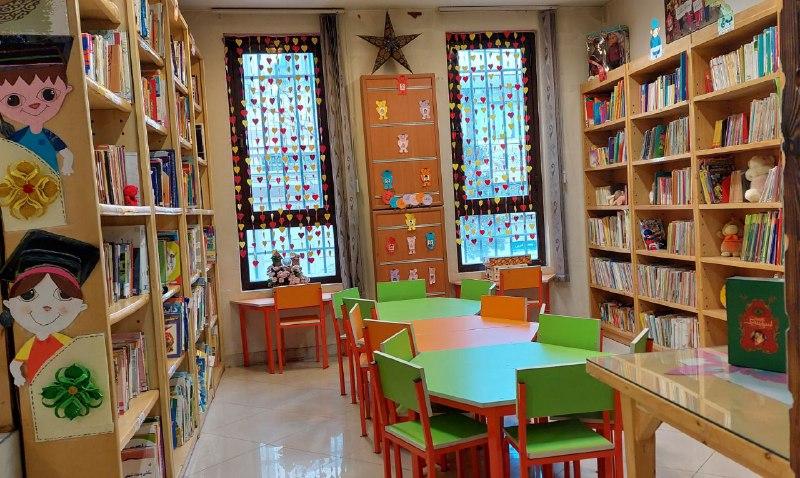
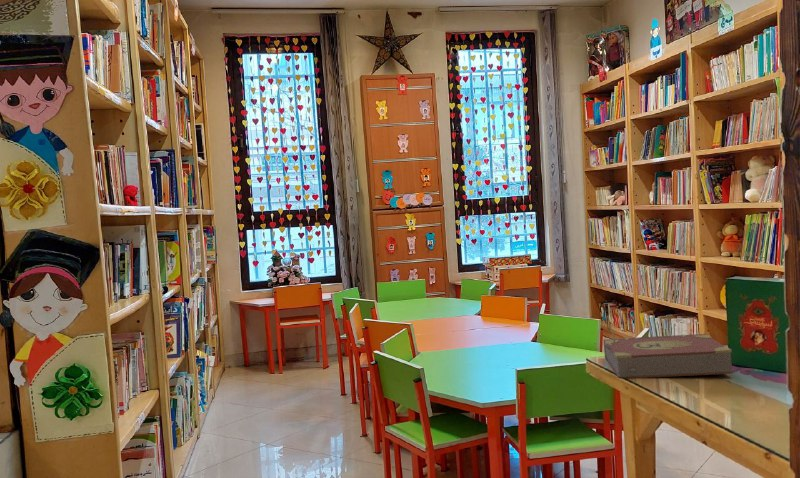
+ book (663, 340)
